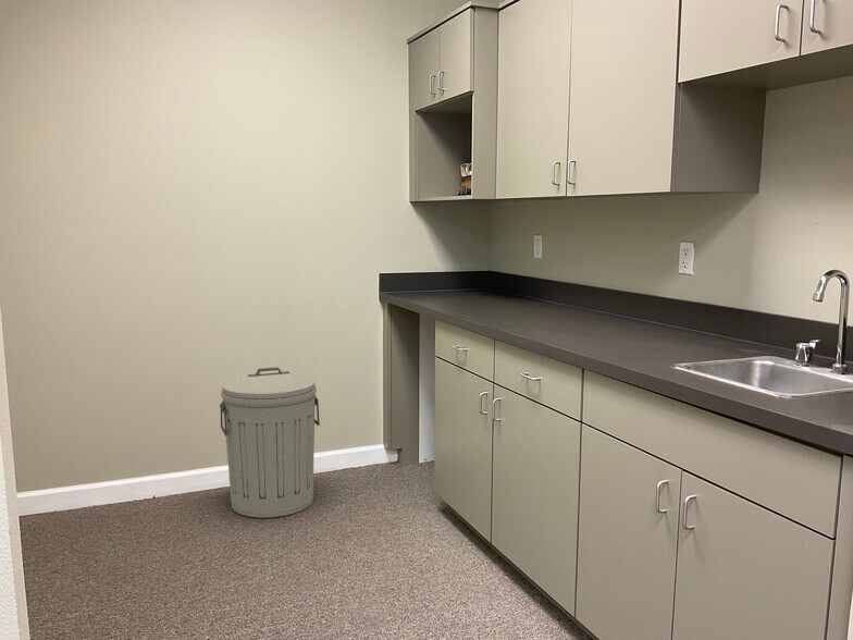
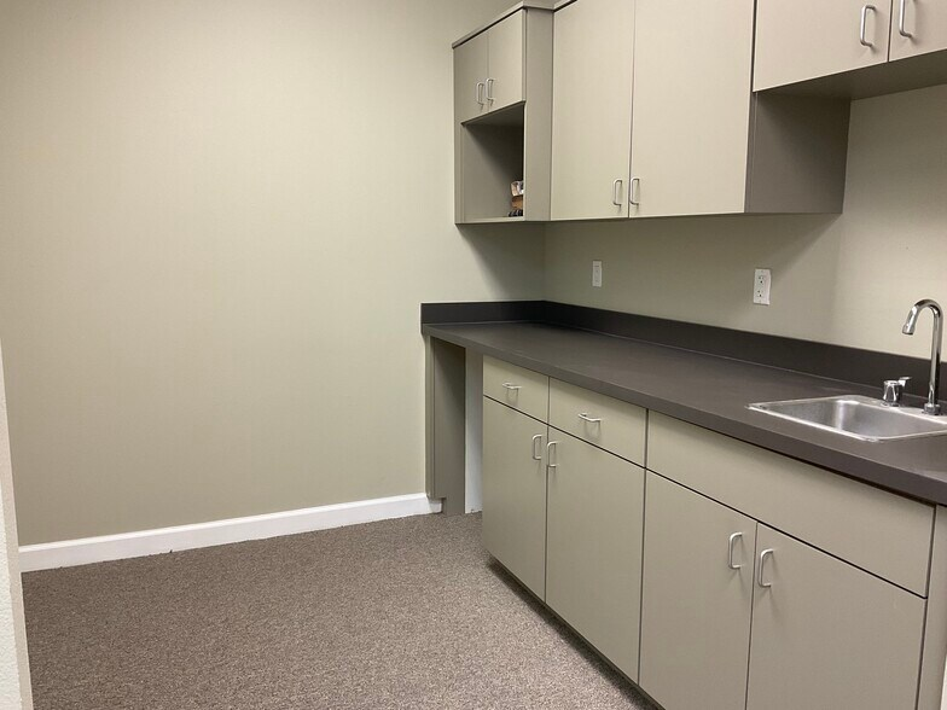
- trash can (270, 435)
